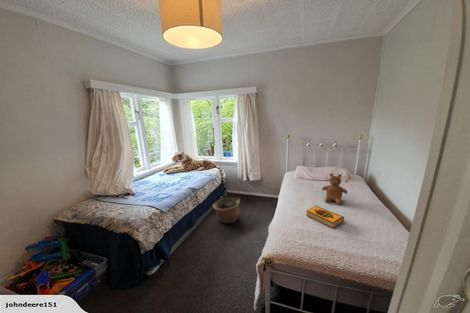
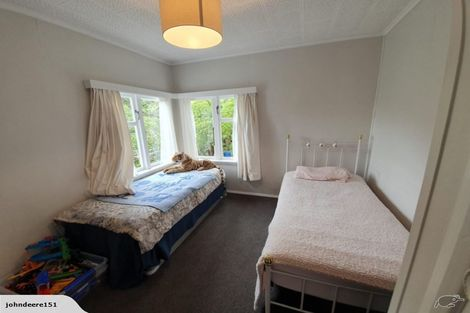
- hardback book (324, 215)
- basket (227, 210)
- teddy bear (334, 188)
